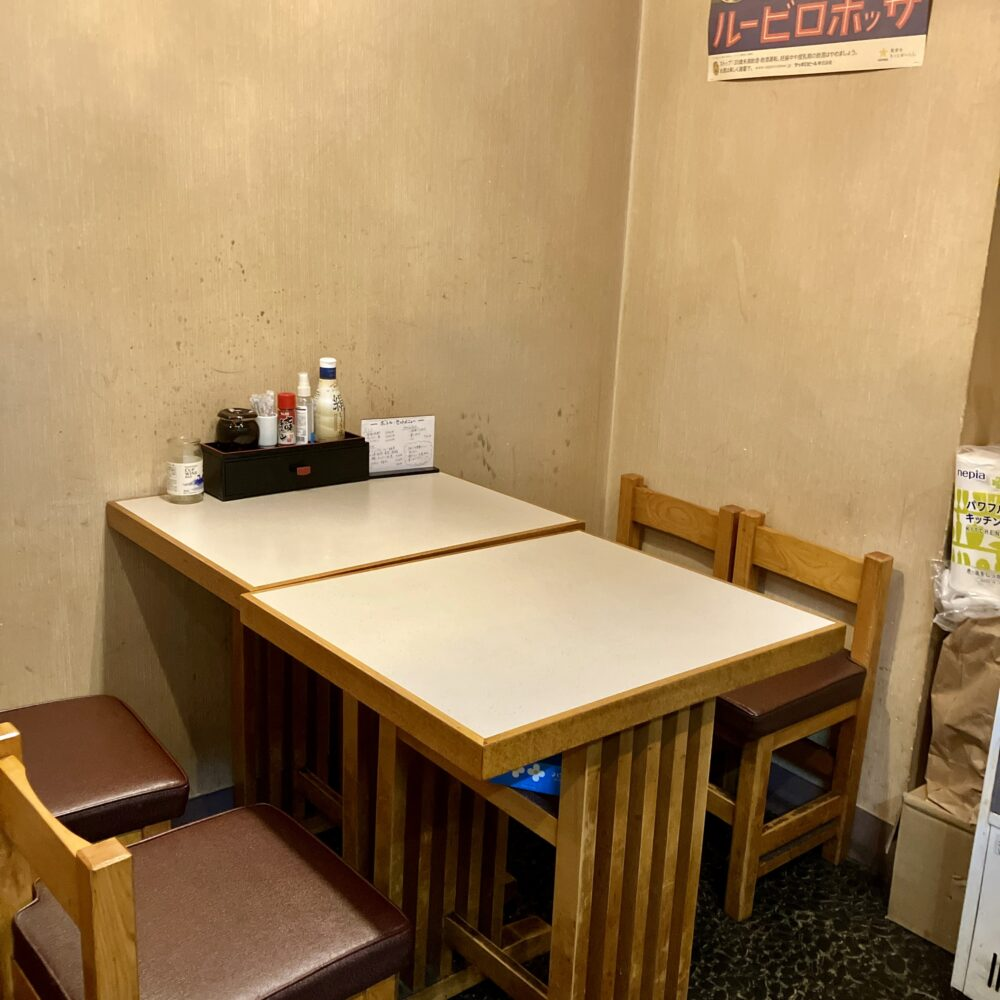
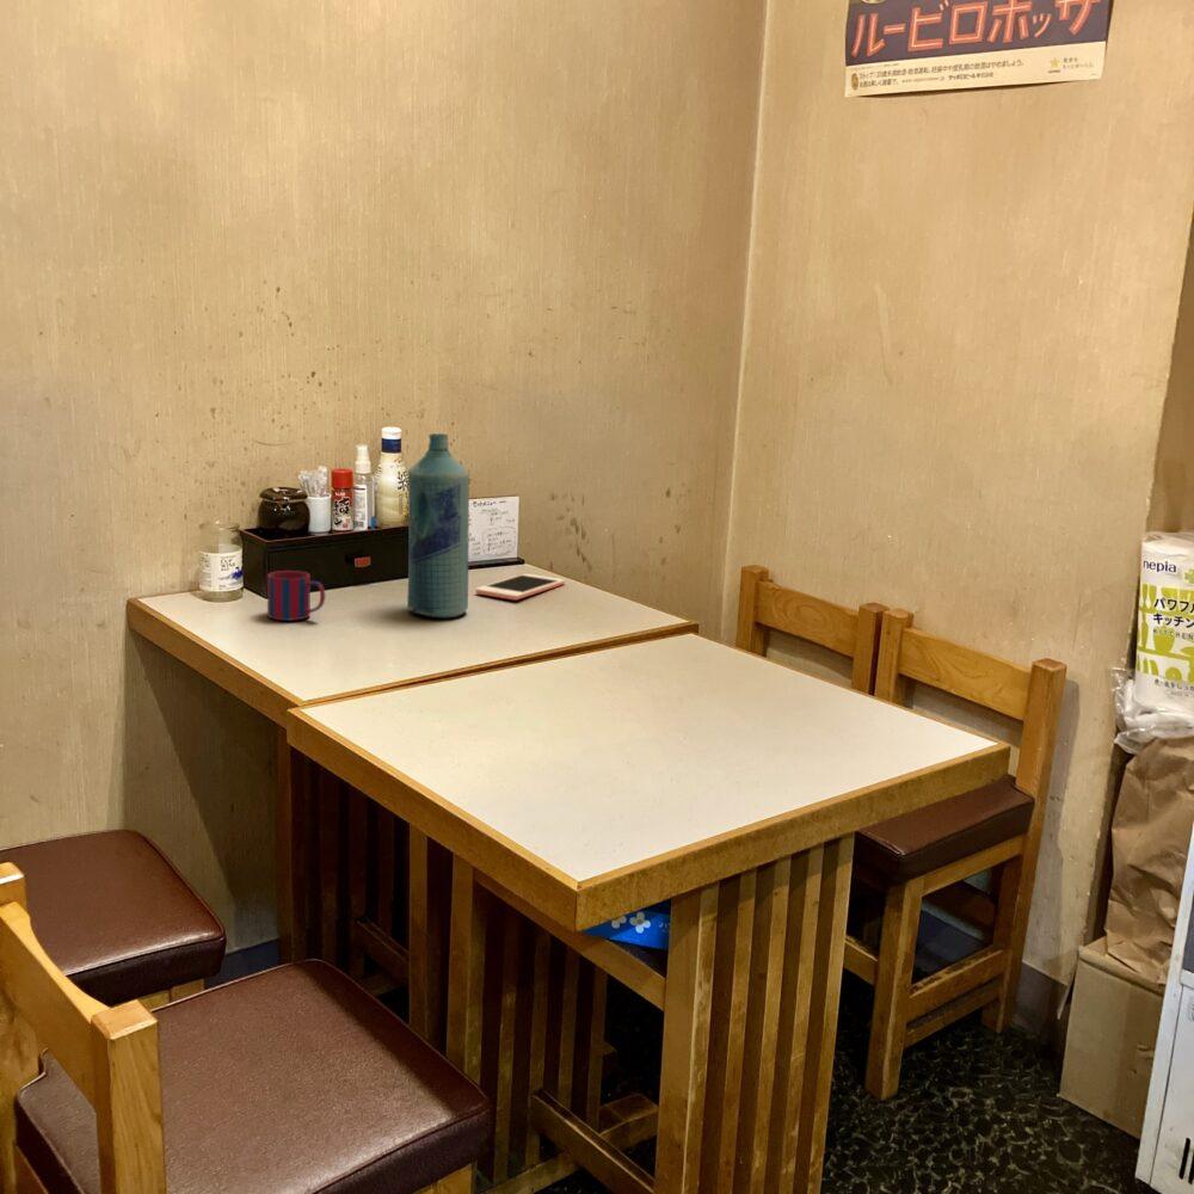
+ cell phone (521, 586)
+ mug (296, 596)
+ bottle (438, 524)
